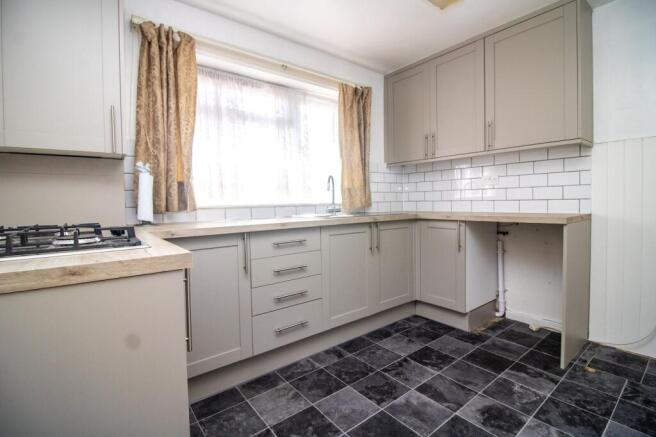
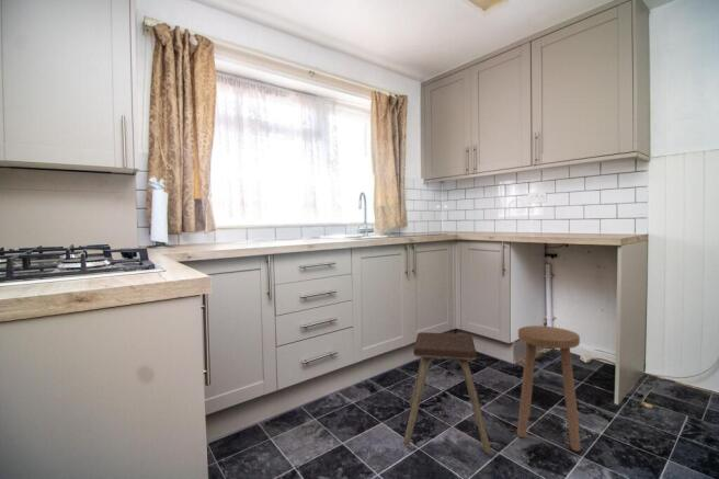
+ stool (563, 383)
+ music stool (425, 378)
